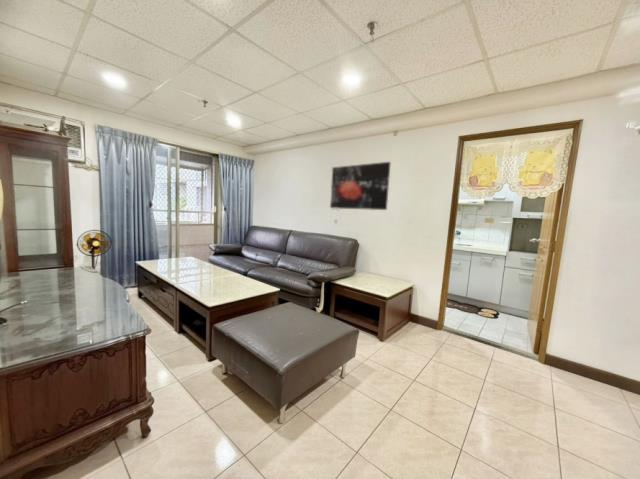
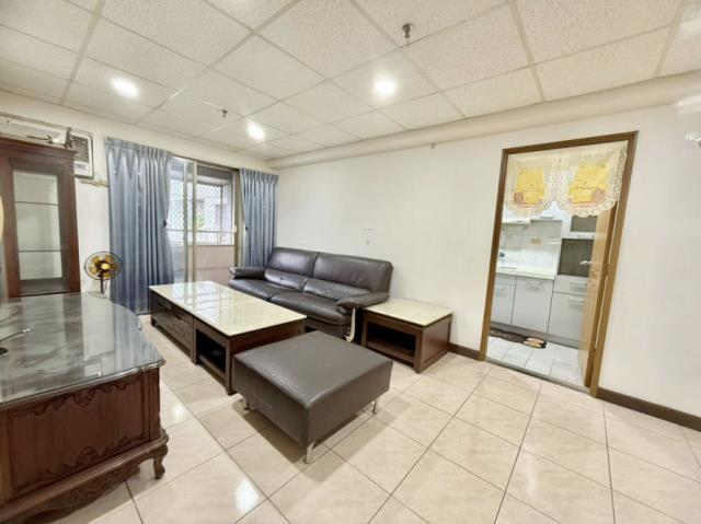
- wall art (357, 187)
